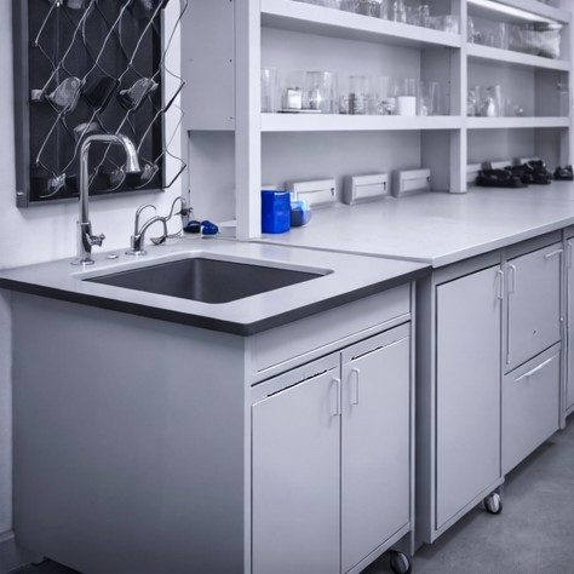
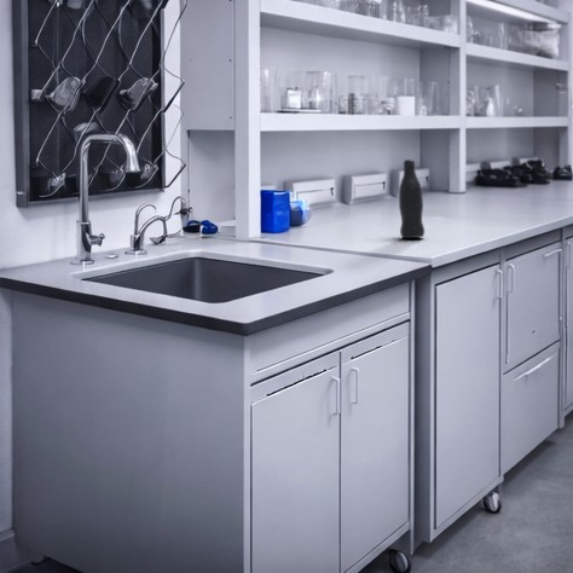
+ bottle (411, 198)
